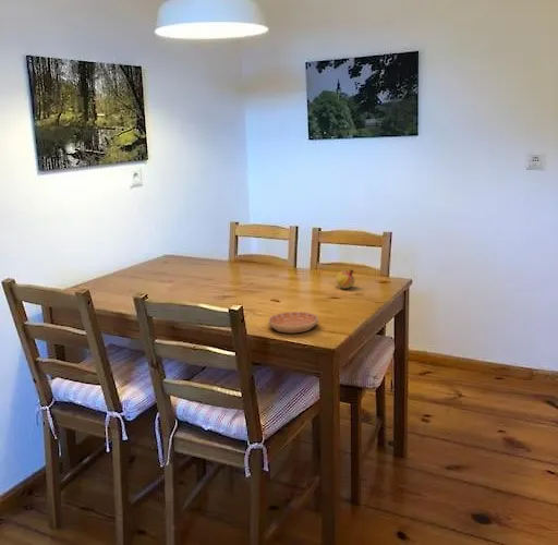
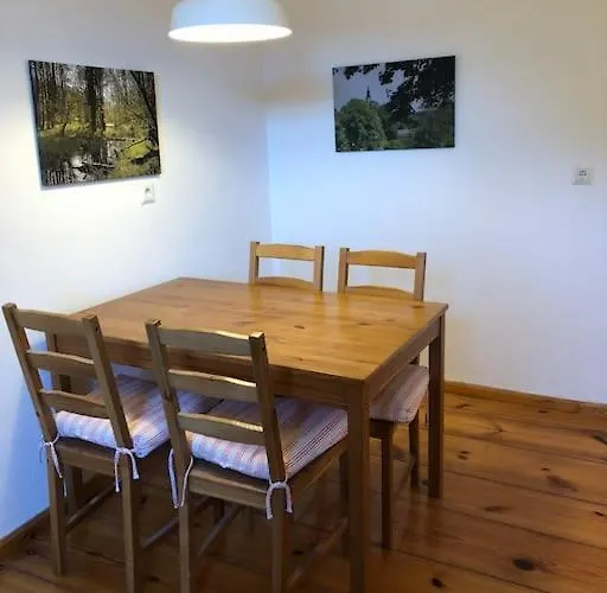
- saucer (293, 323)
- fruit (345, 278)
